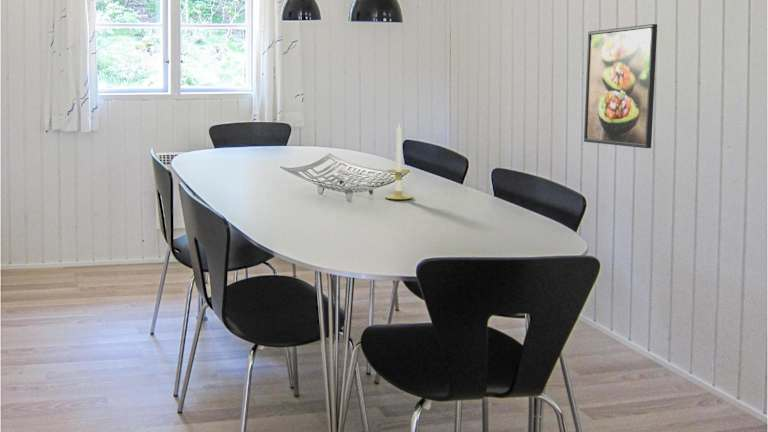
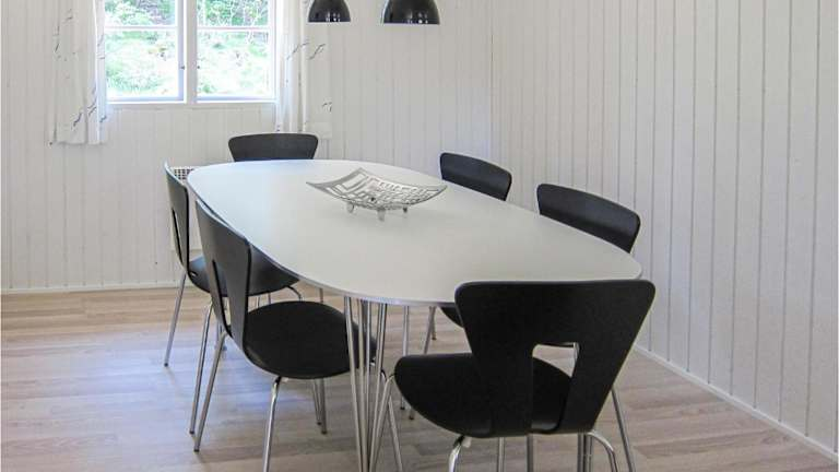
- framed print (618, 86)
- candle (398, 160)
